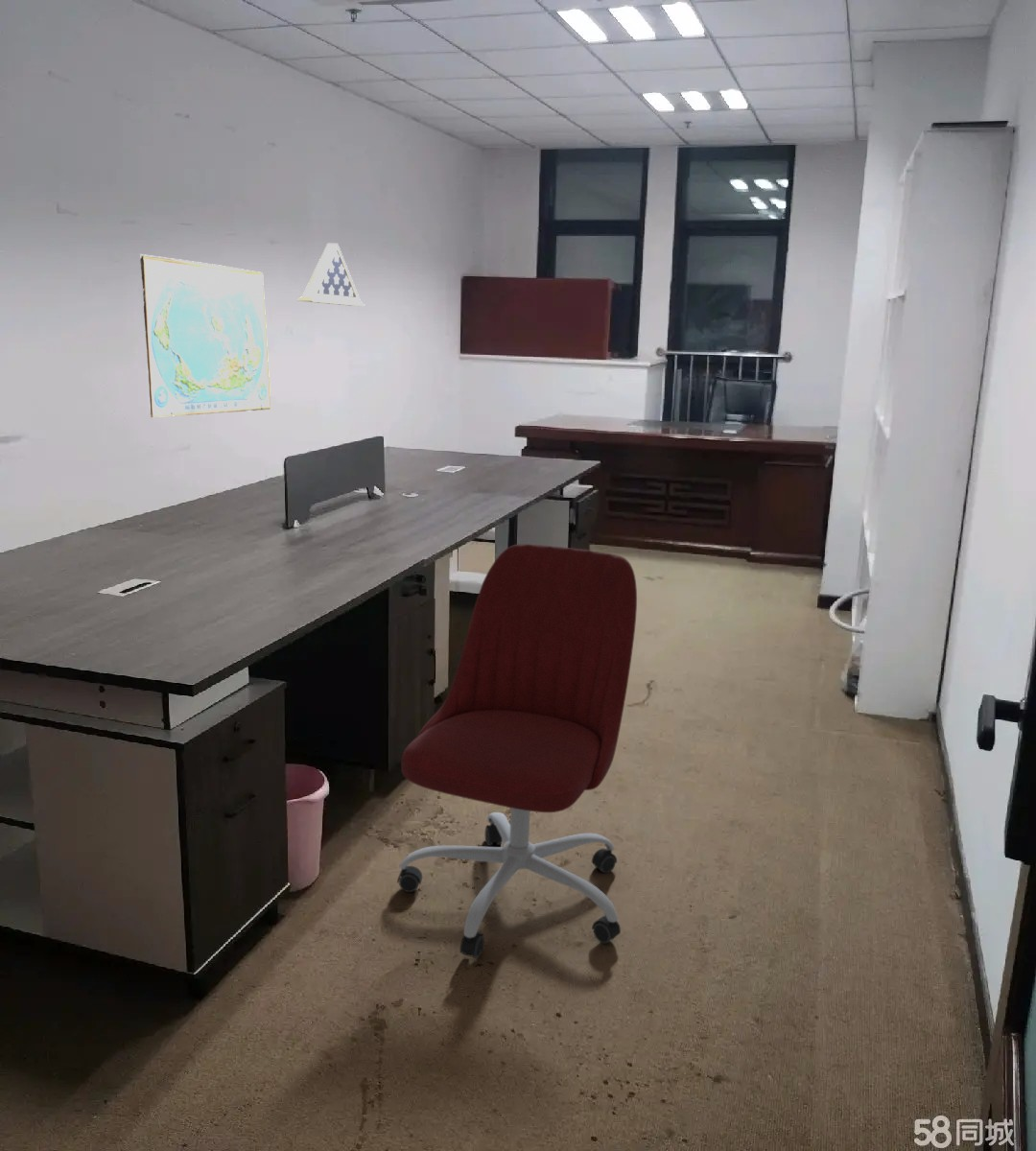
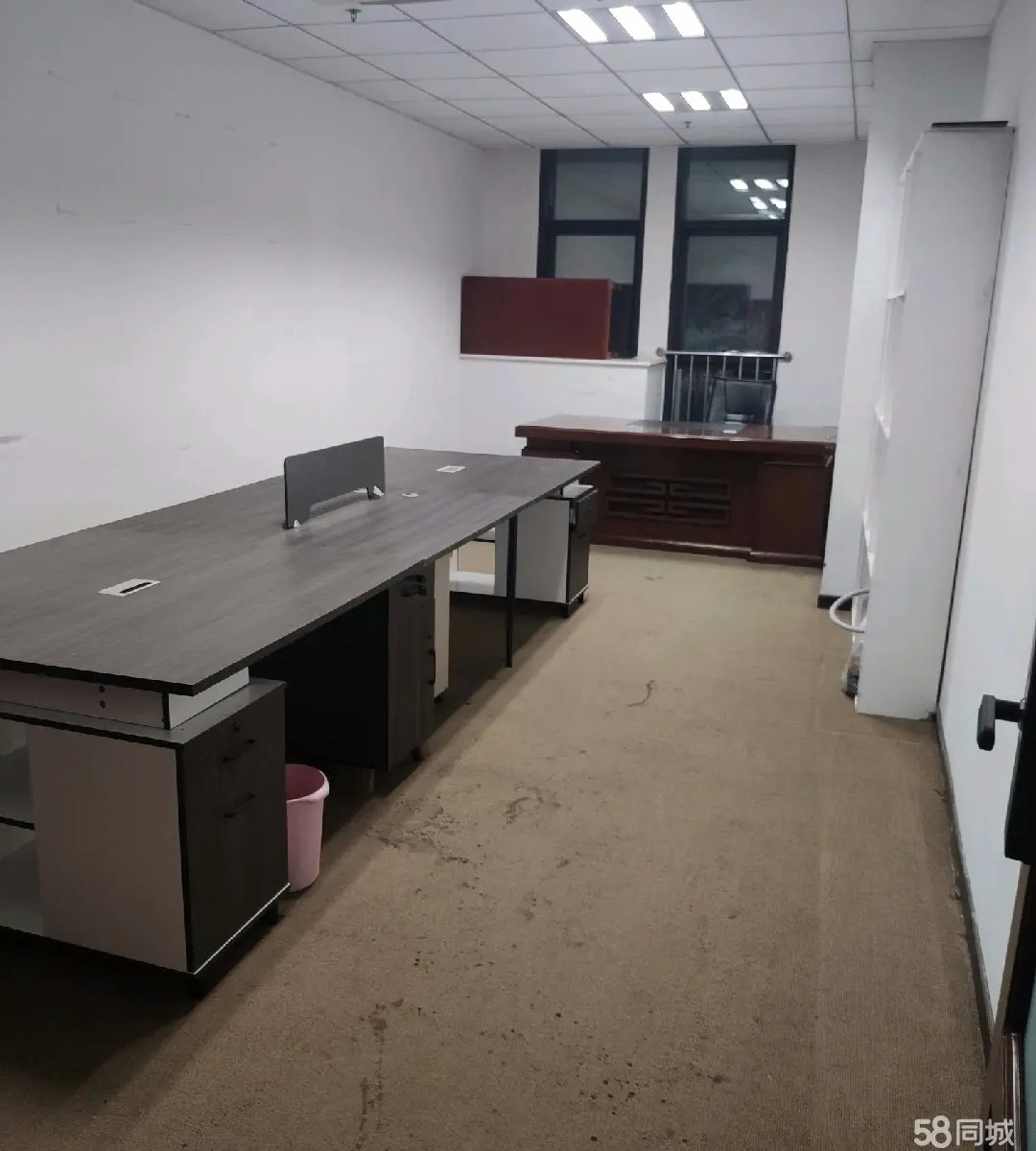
- display case (332, 273)
- office chair (523, 740)
- world map (211, 340)
